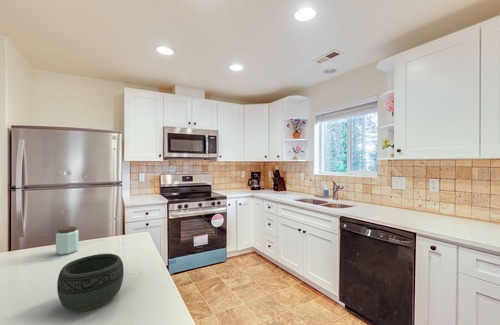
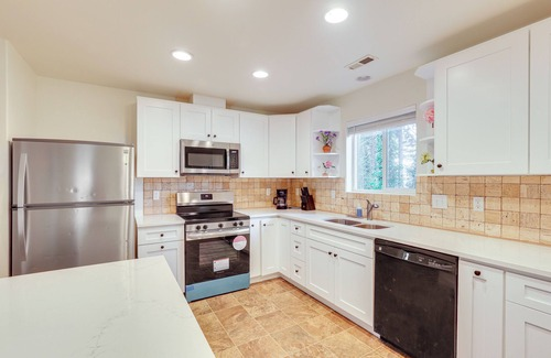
- bowl (92, 281)
- peanut butter (67, 240)
